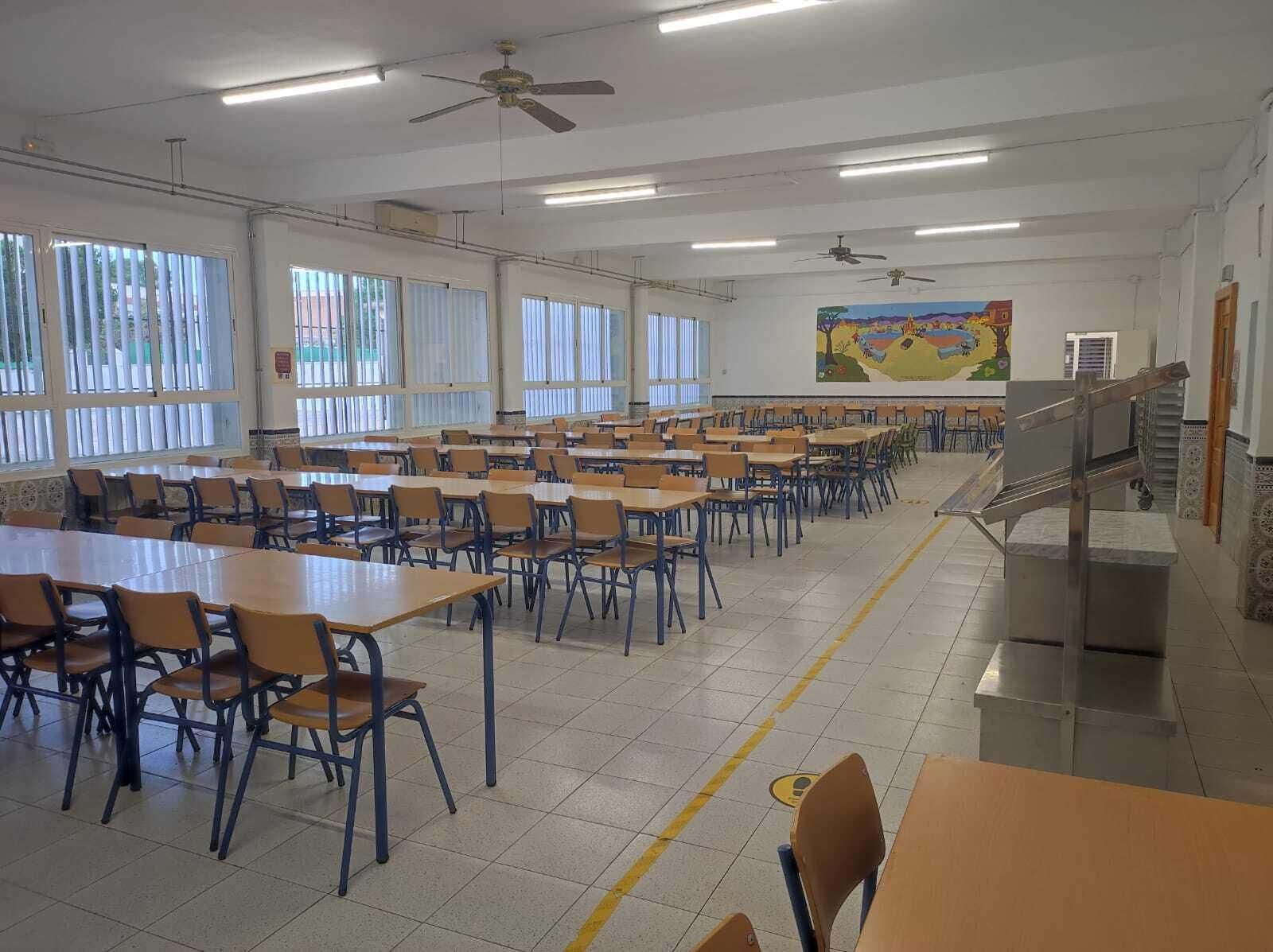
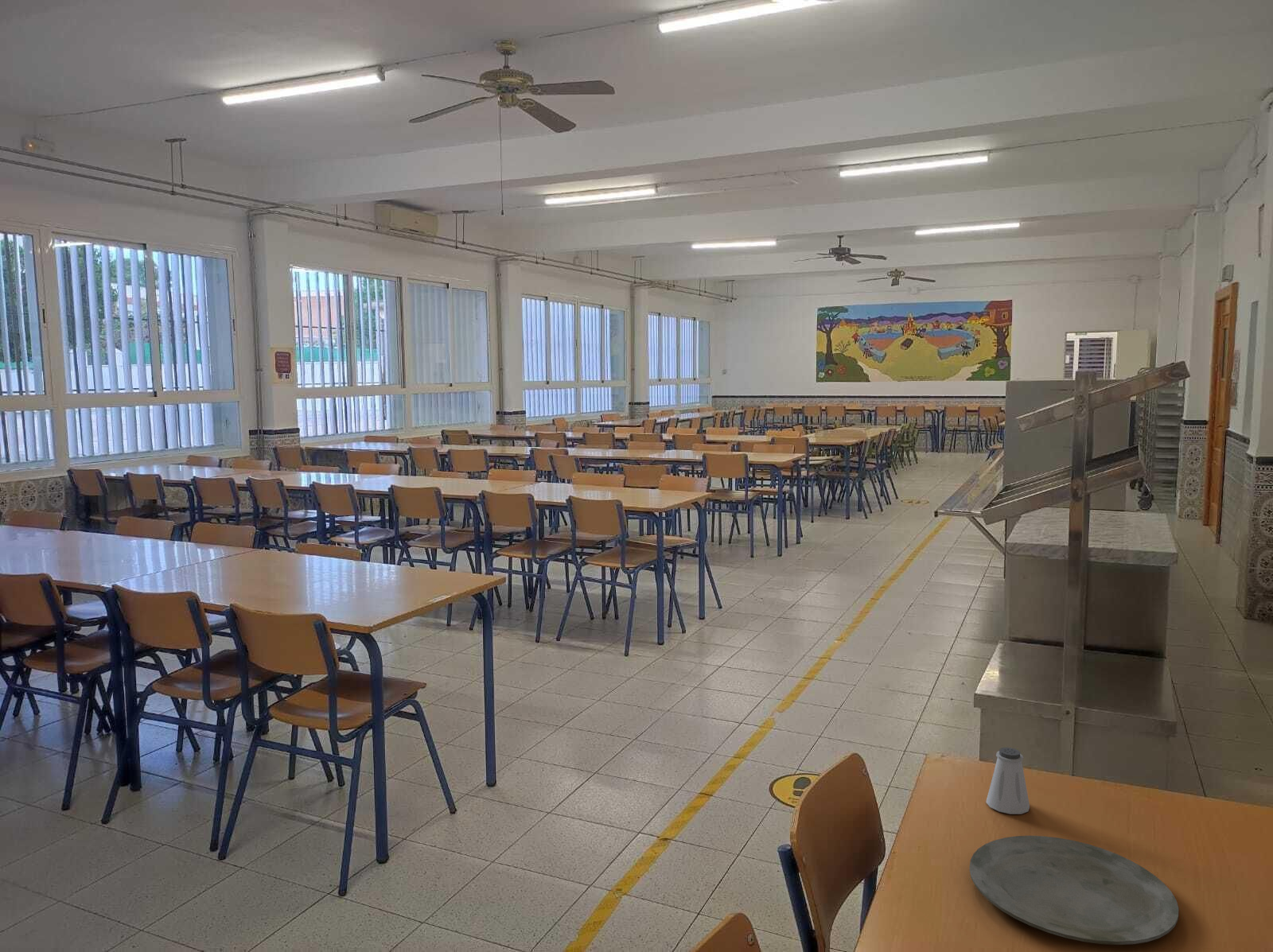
+ plate (1069, 888)
+ saltshaker (1008, 778)
